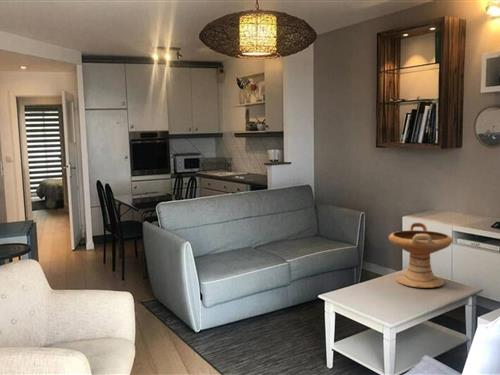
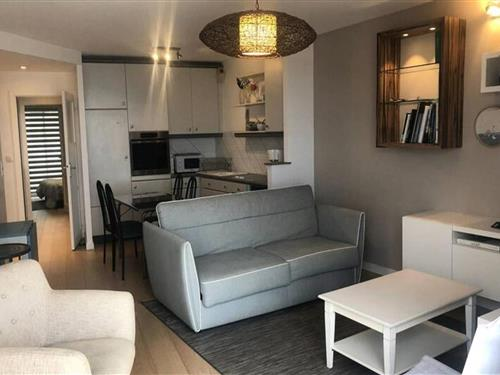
- decorative bowl (419, 254)
